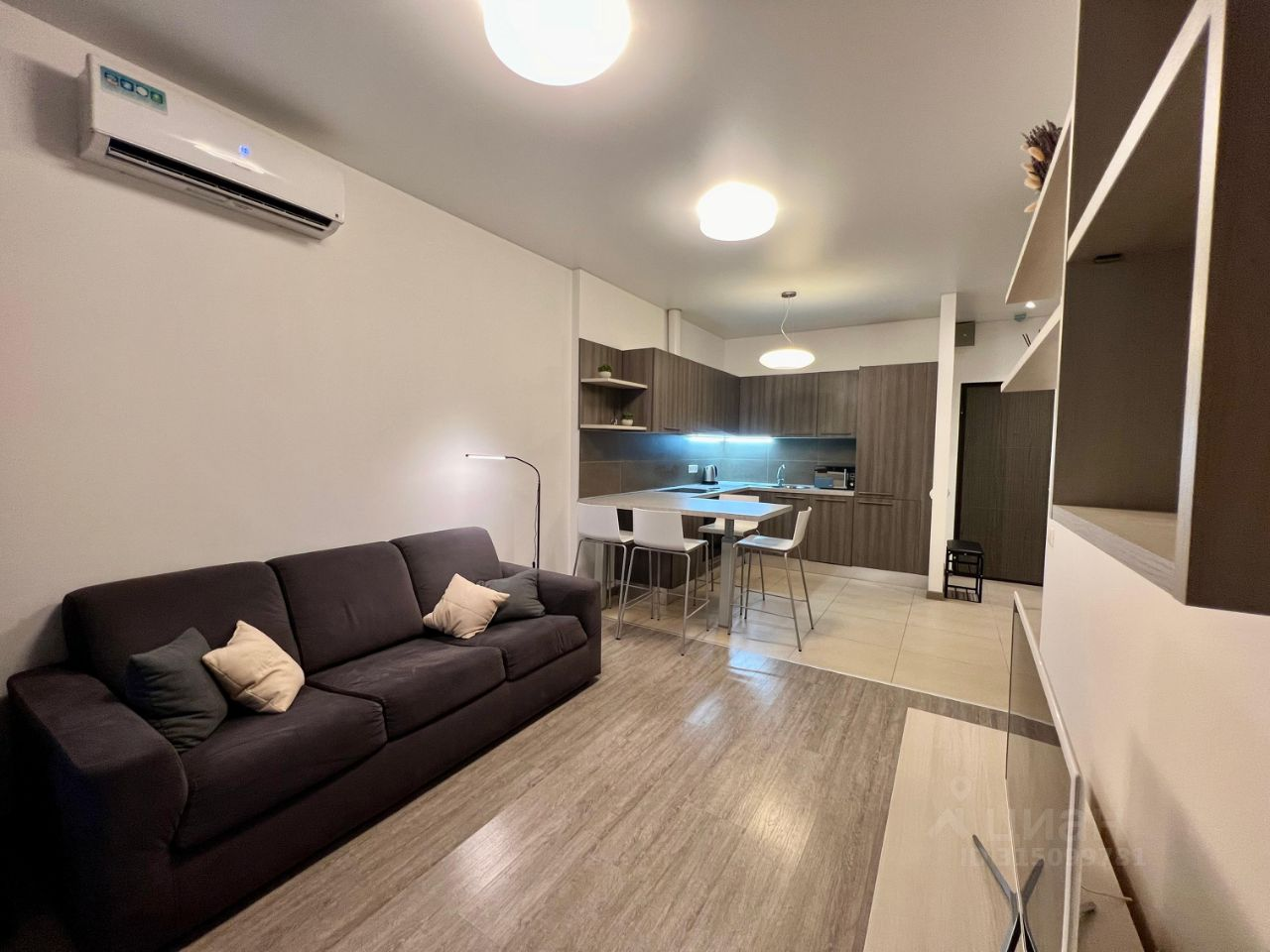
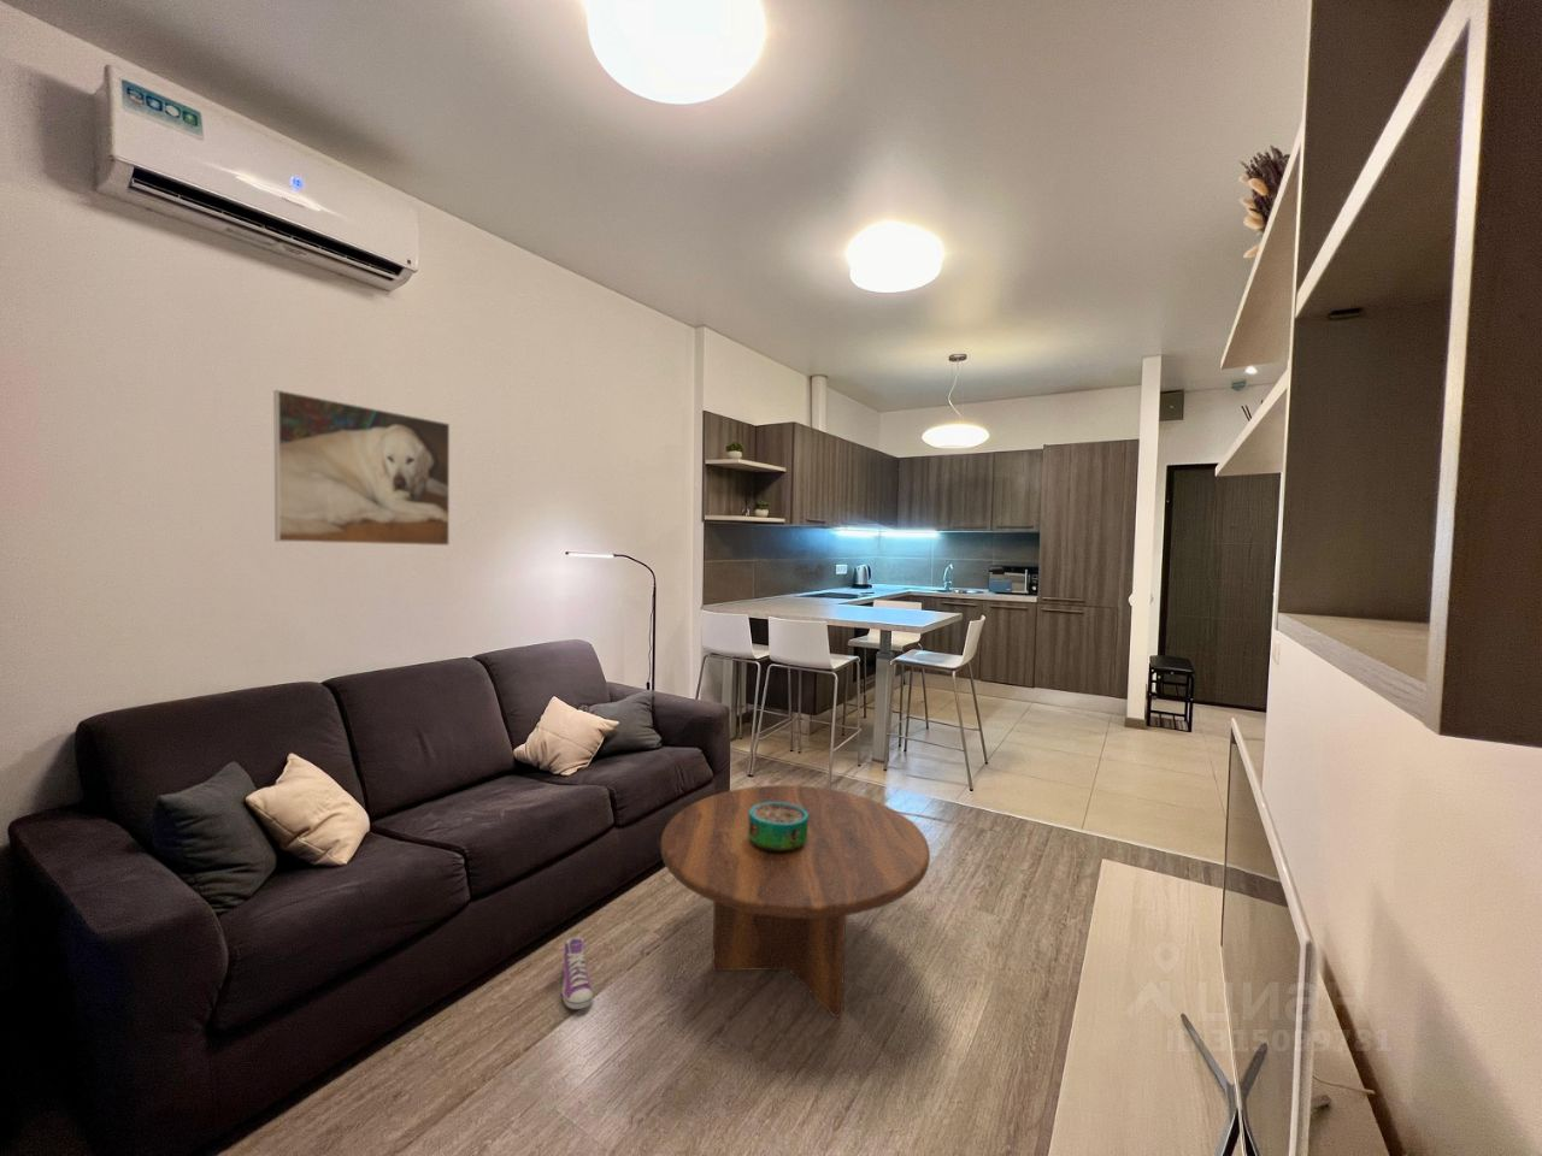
+ sneaker (574, 968)
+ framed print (372, 476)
+ coffee table (792, 900)
+ decorative bowl (777, 824)
